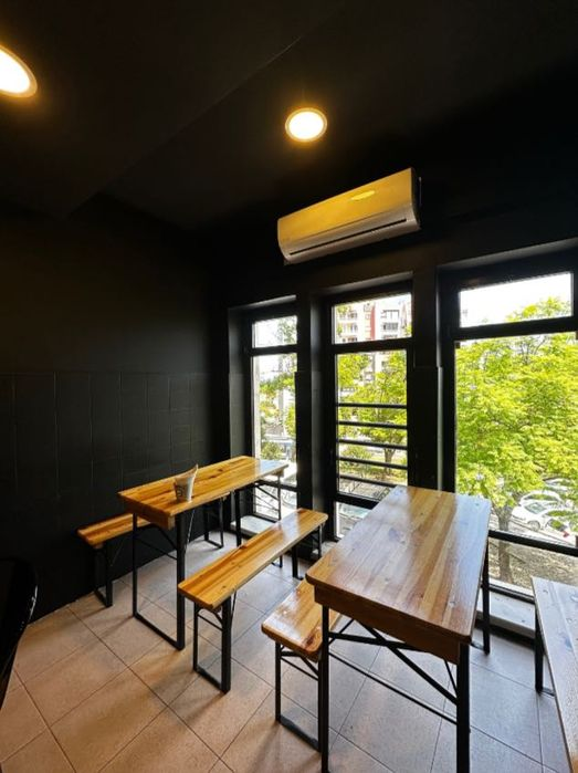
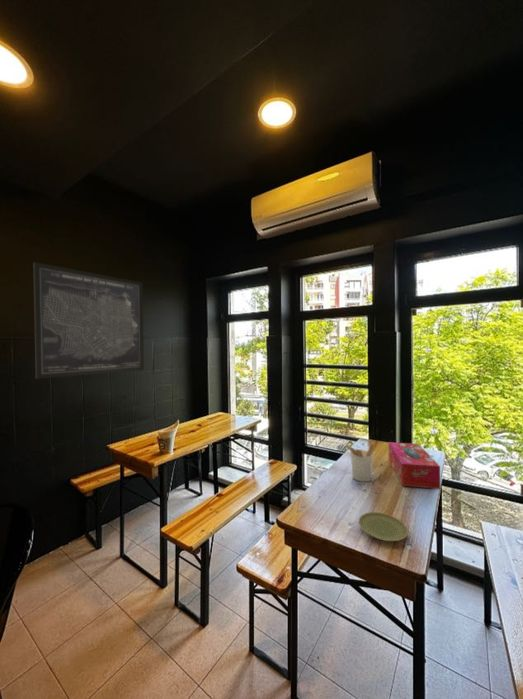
+ tissue box (411, 462)
+ utensil holder (359, 461)
+ plate (382, 528)
+ wall art (96, 323)
